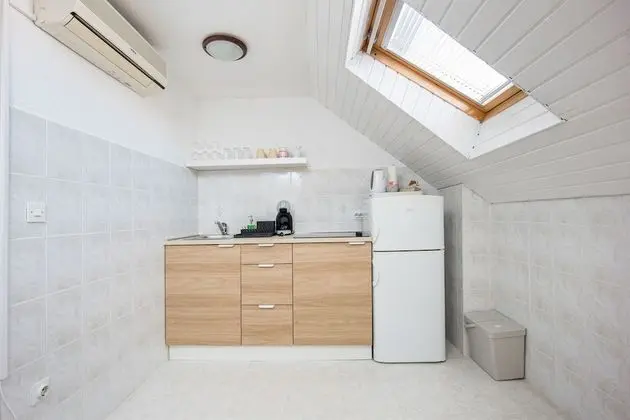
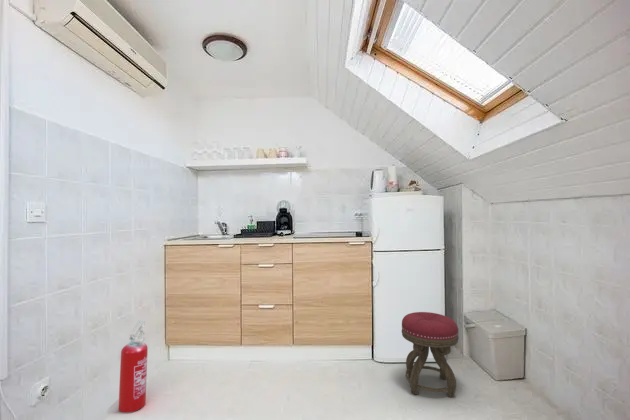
+ stool (428, 351)
+ fire extinguisher (135, 363)
